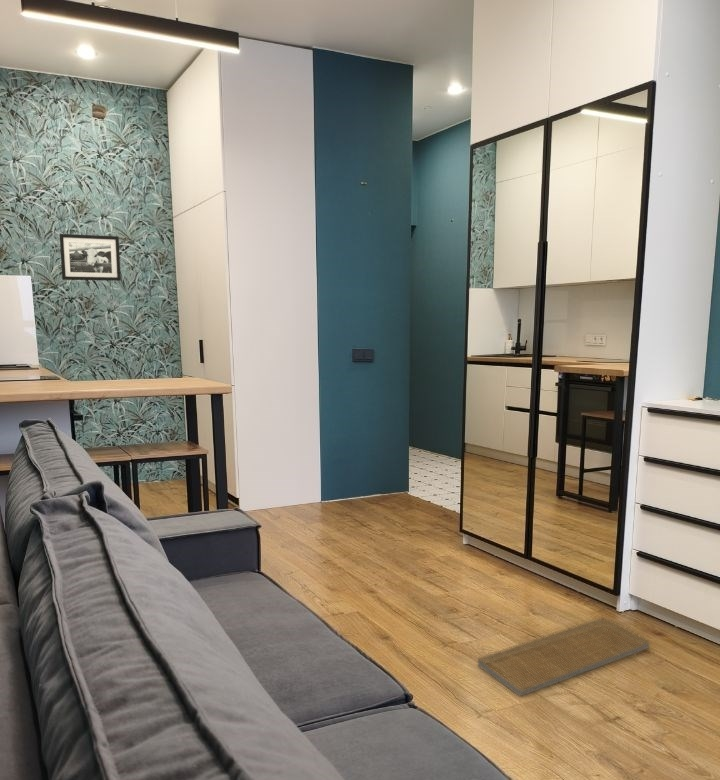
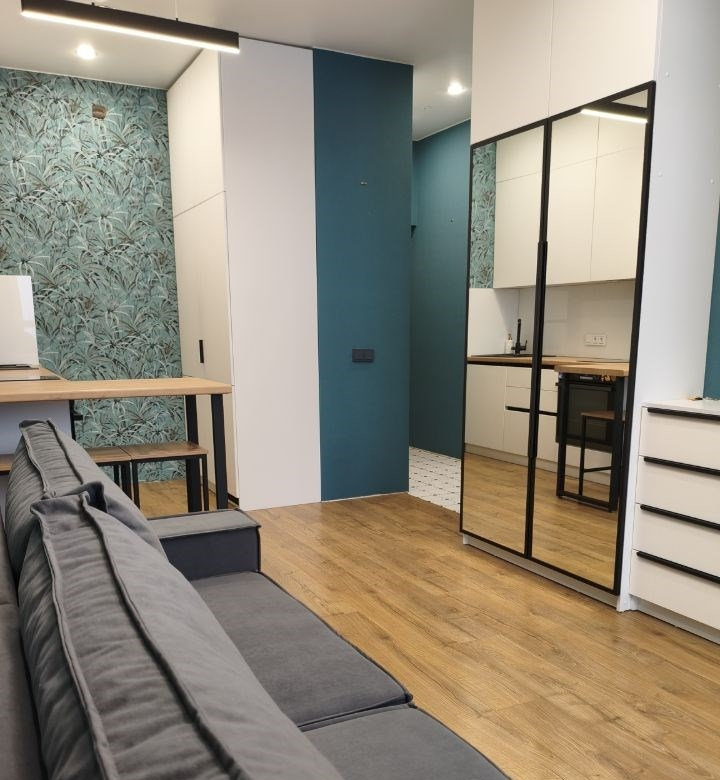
- woven basket (566, 649)
- picture frame (90, 257)
